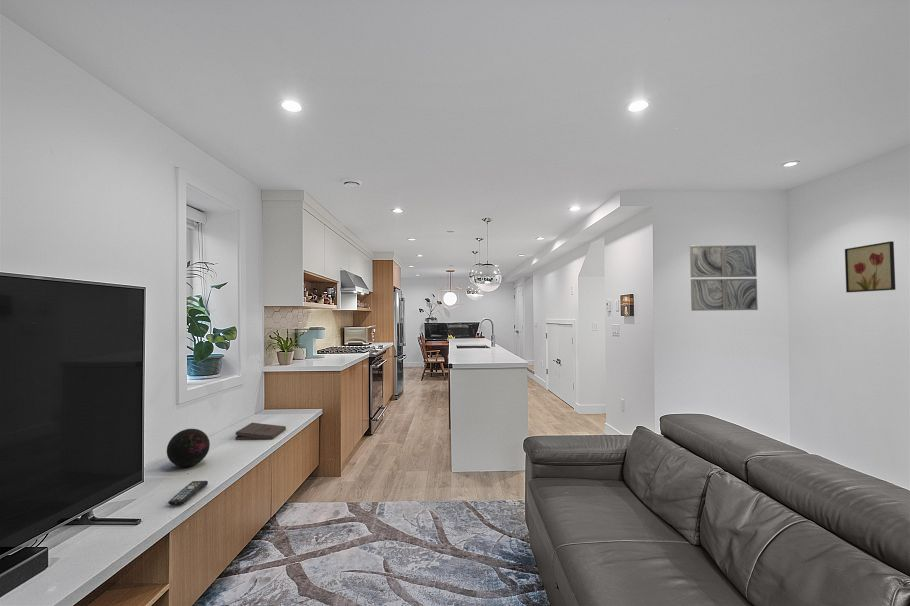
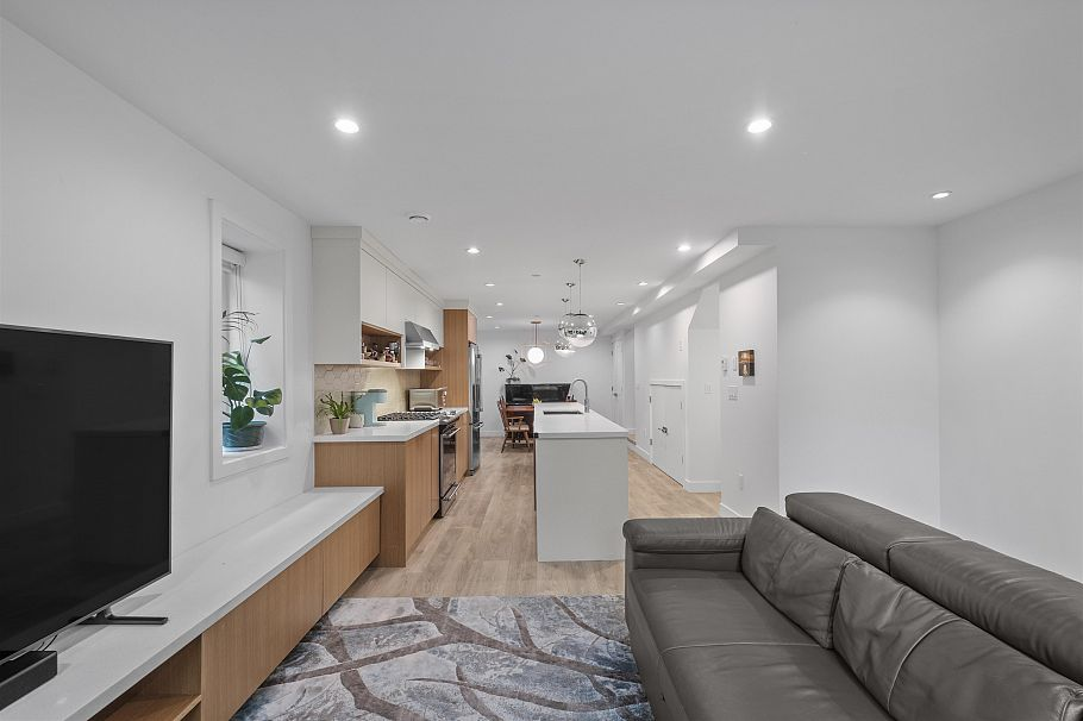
- decorative orb (188, 447)
- remote control (189, 491)
- pizza box (261, 430)
- wall art (723, 279)
- wall art (869, 268)
